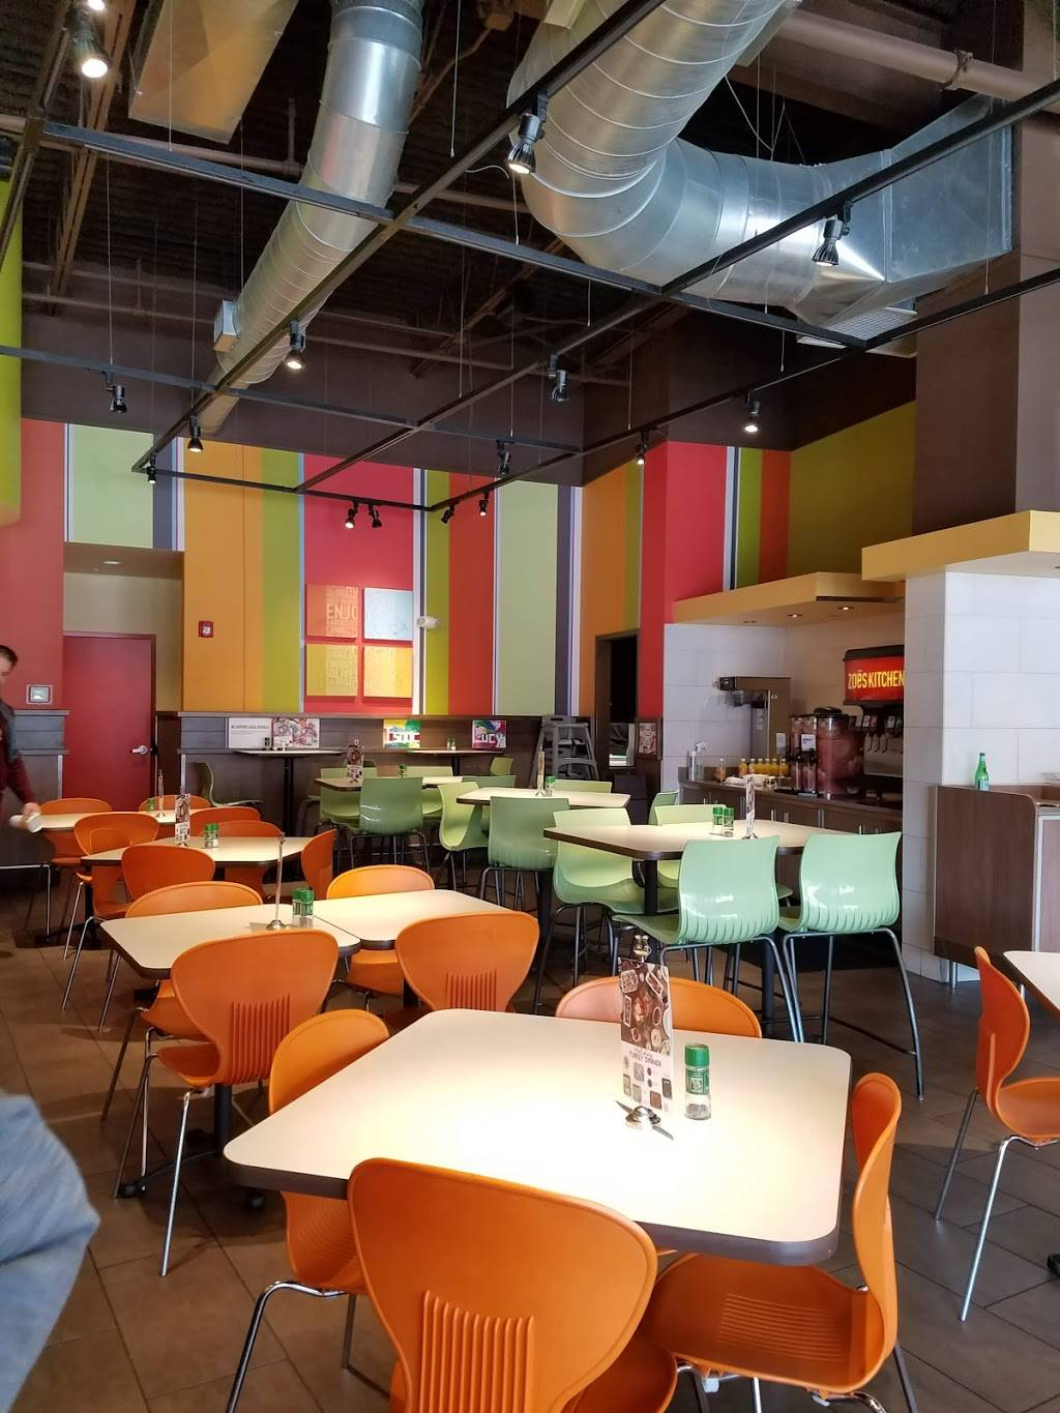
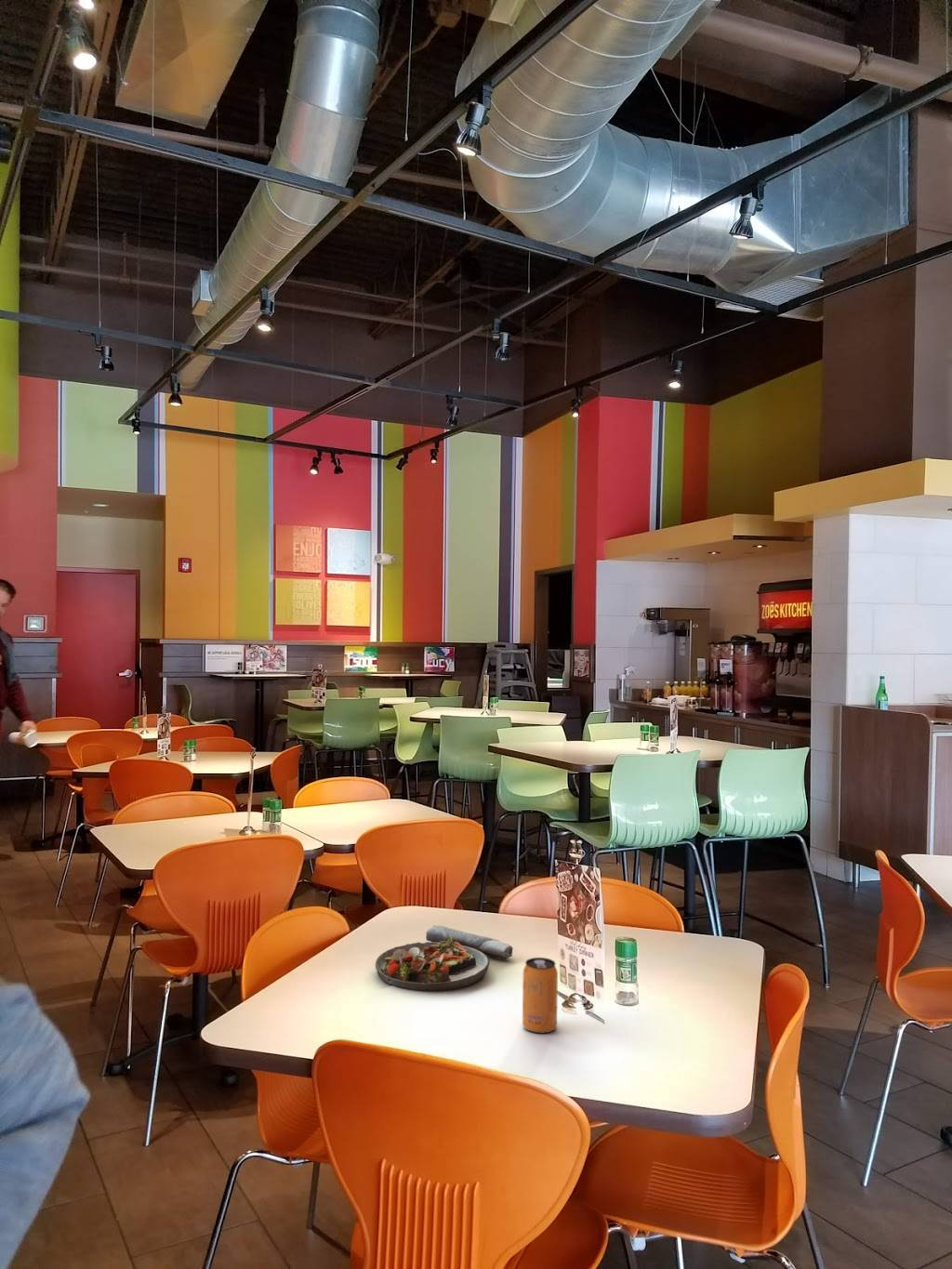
+ food plate (440, 953)
+ beverage can (539, 994)
